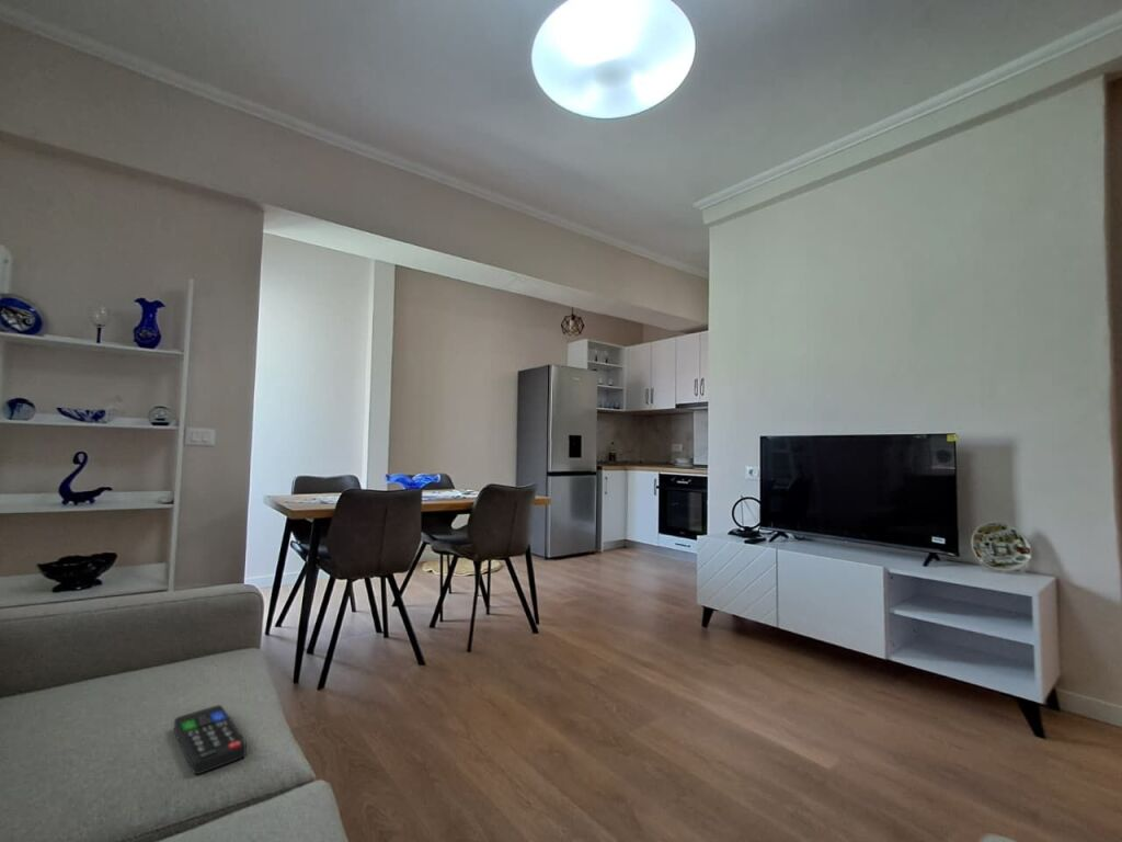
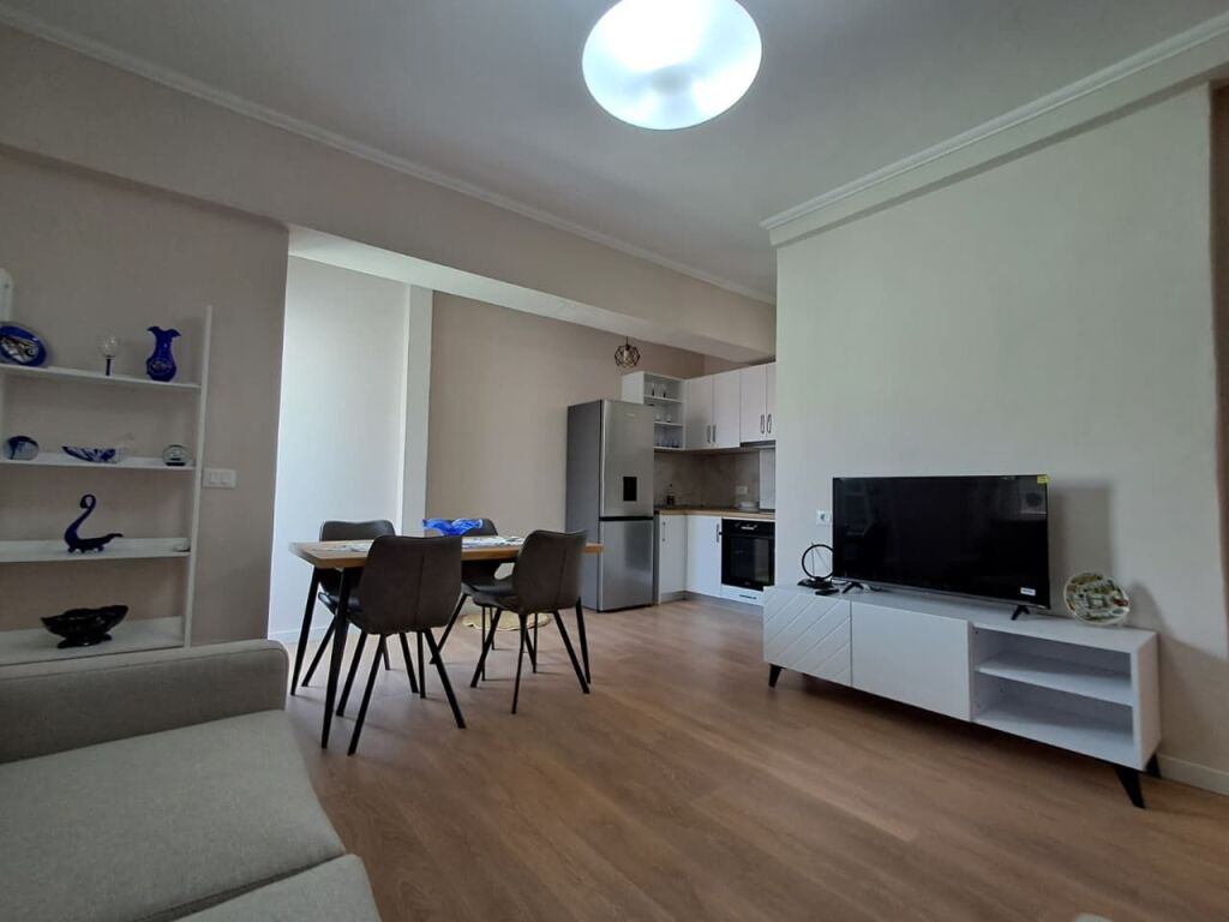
- remote control (208, 735)
